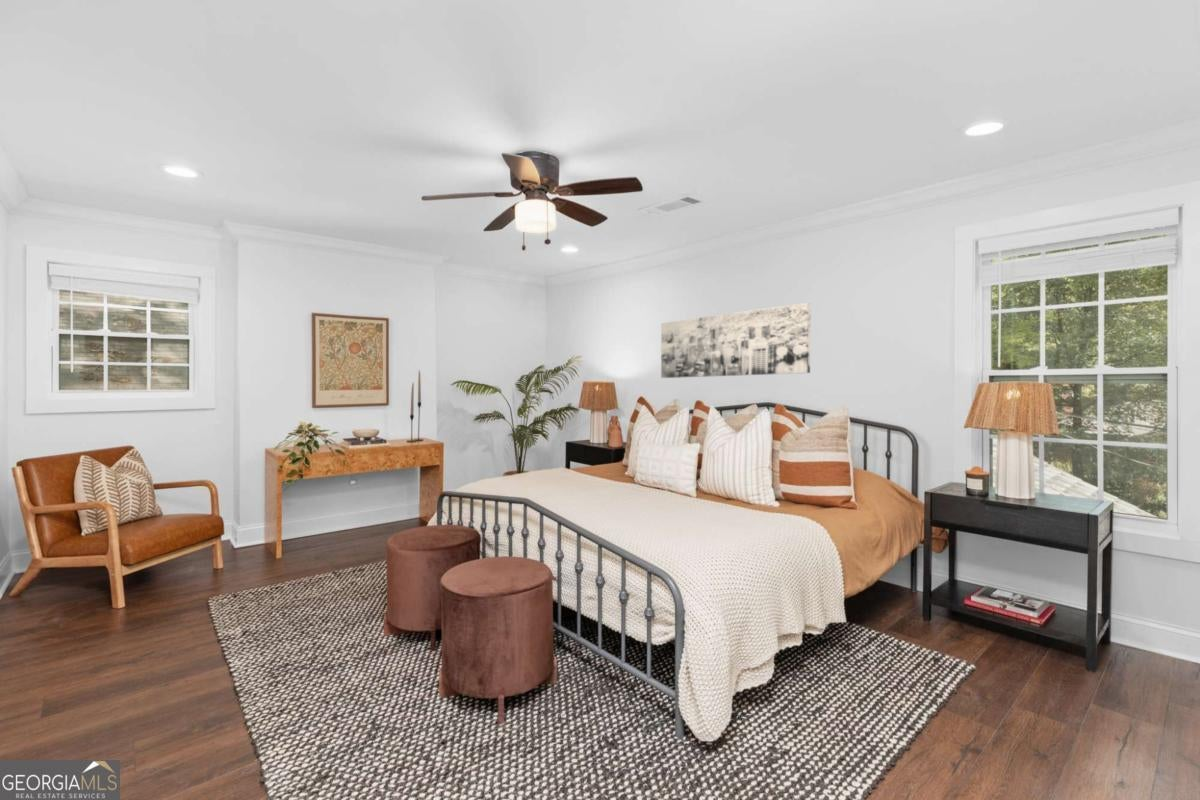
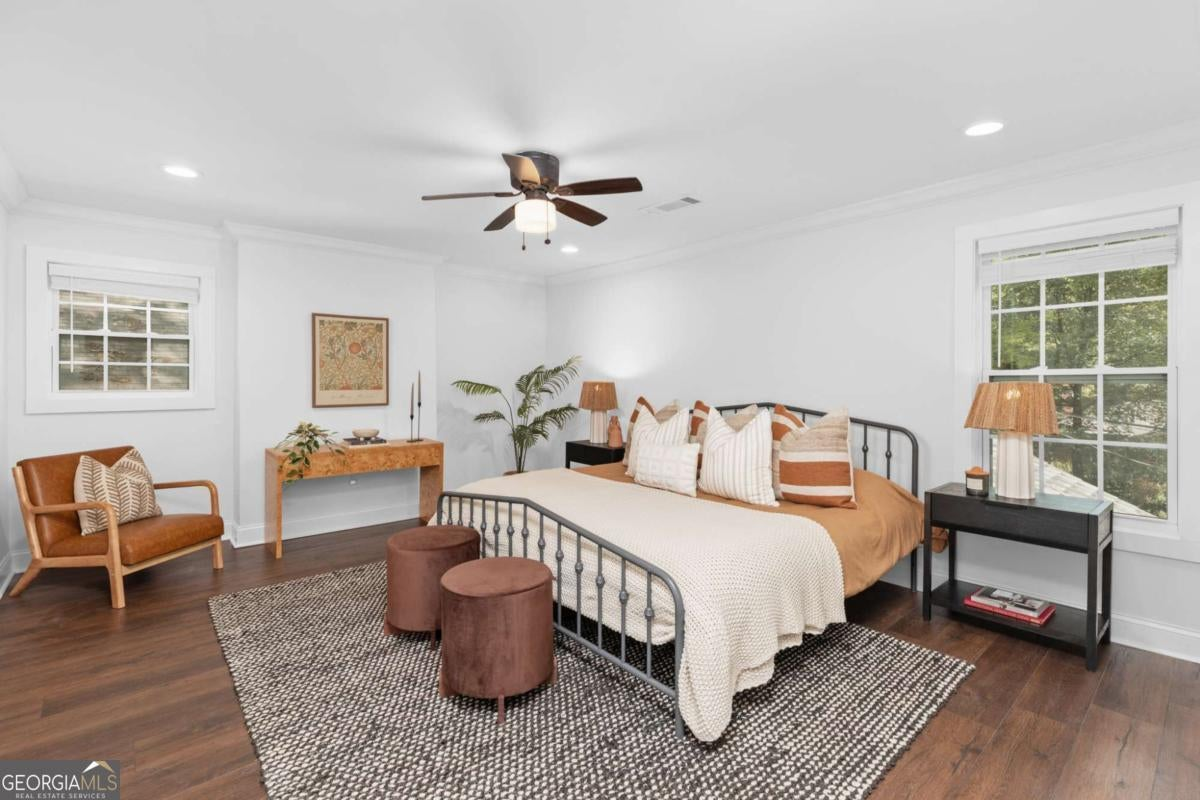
- wall art (726, 345)
